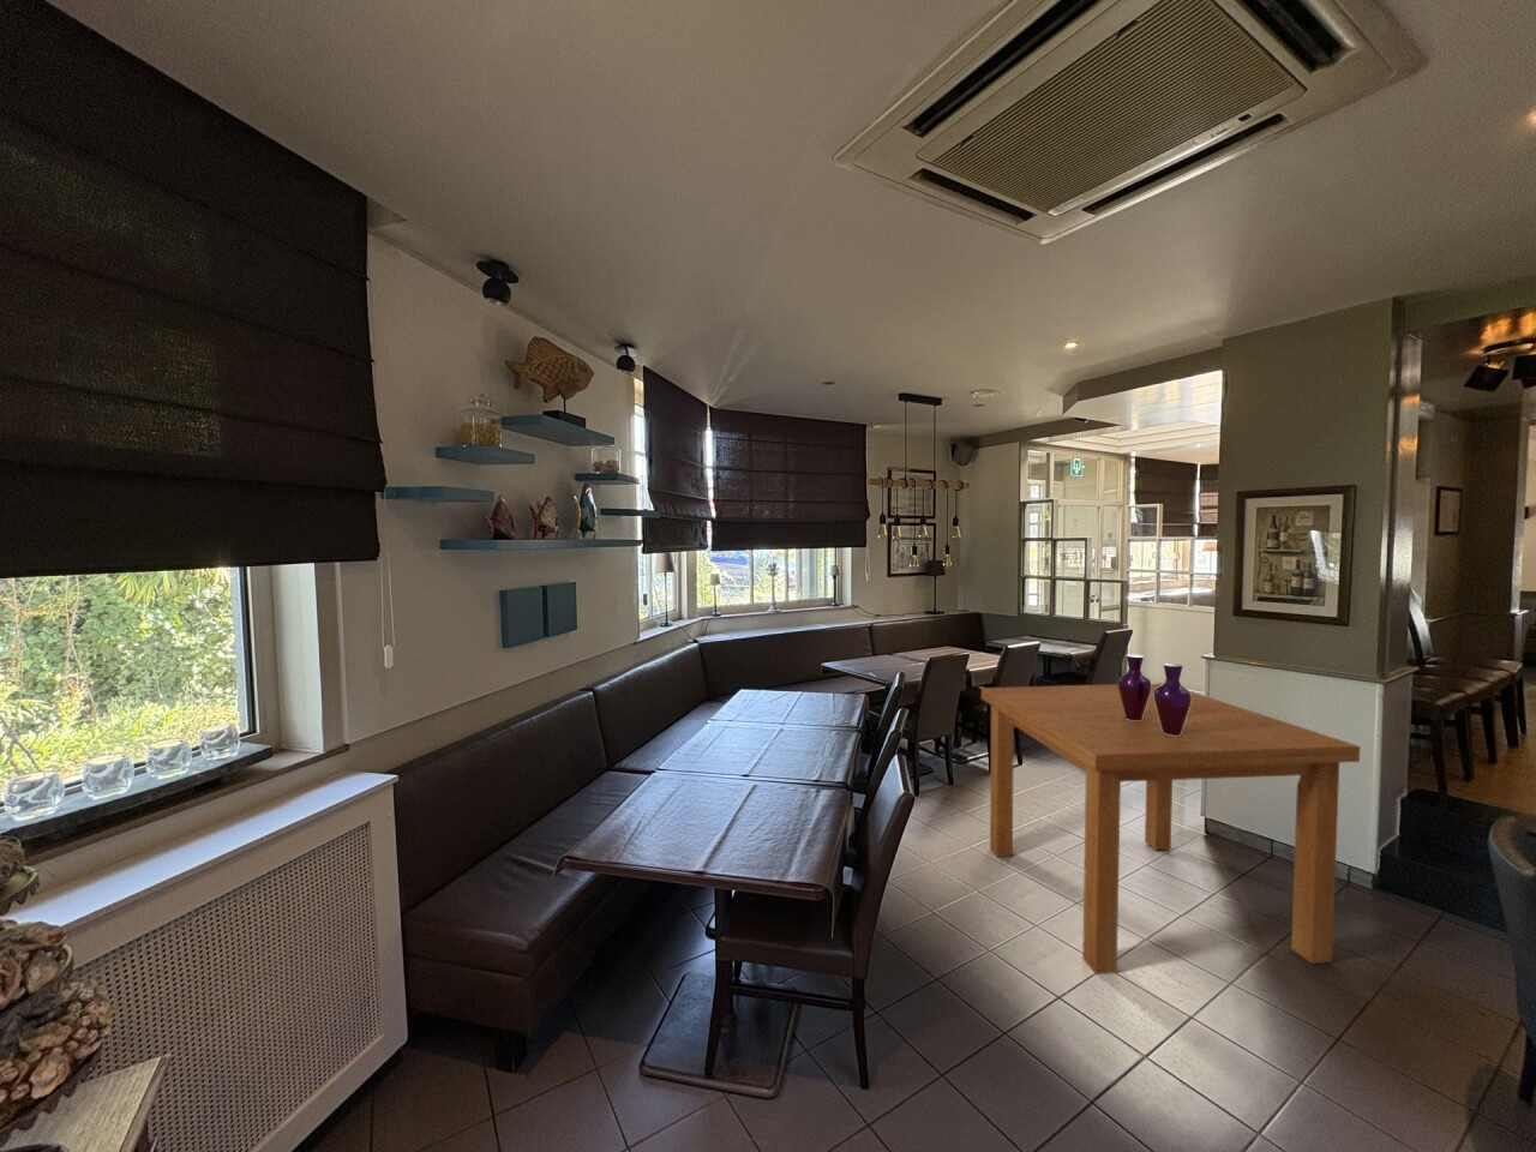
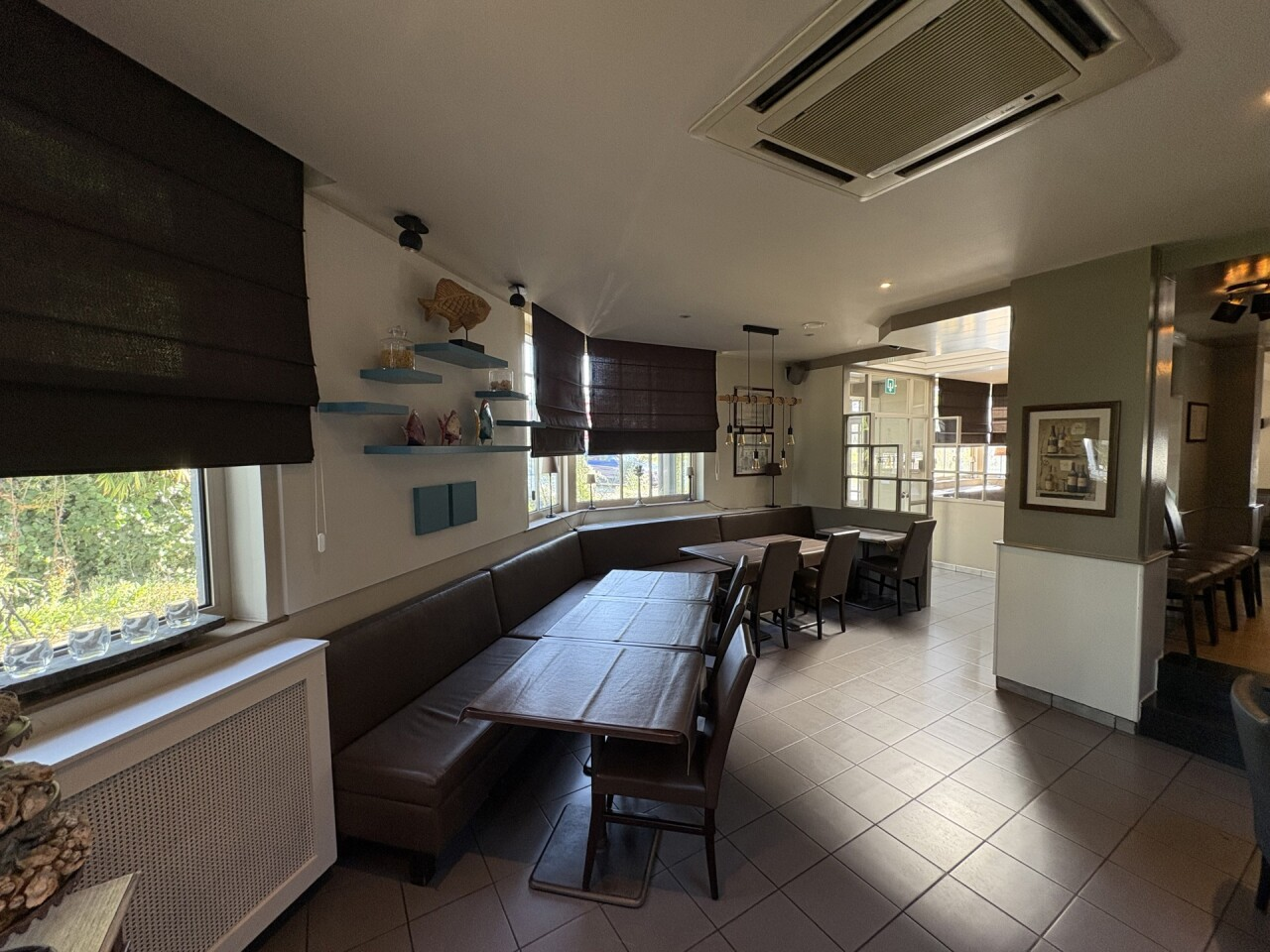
- dining table (1147, 803)
- vase (1150, 692)
